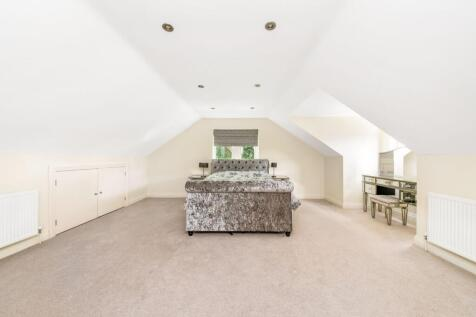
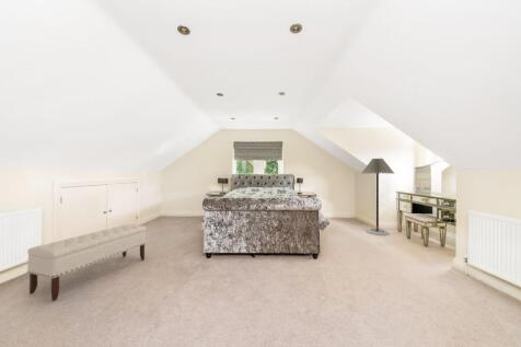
+ bench (96, 254)
+ floor lamp (377, 195)
